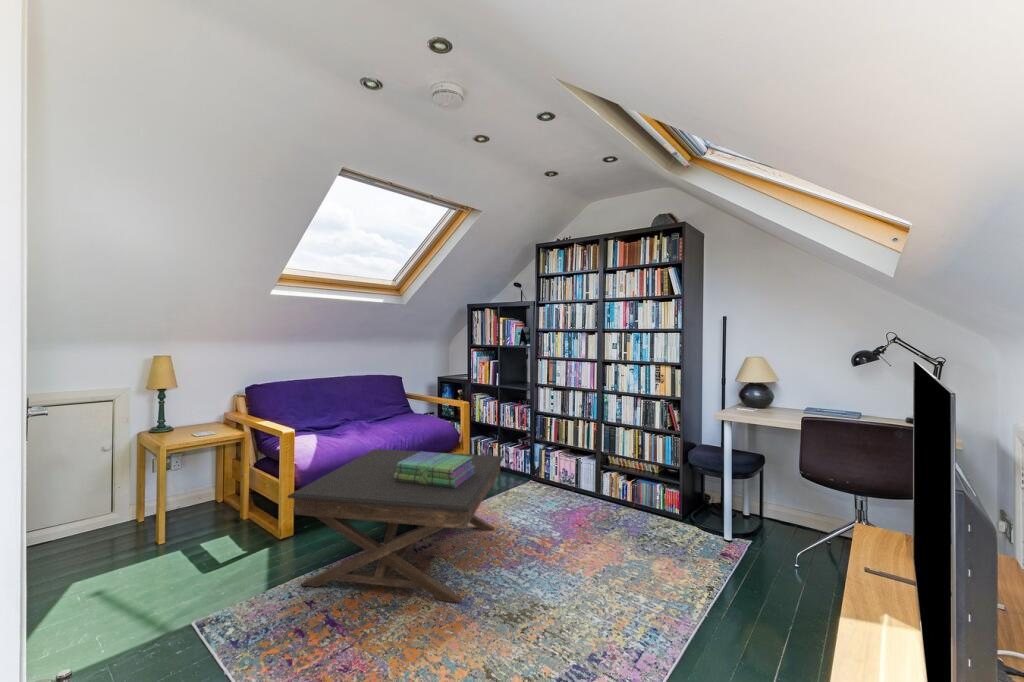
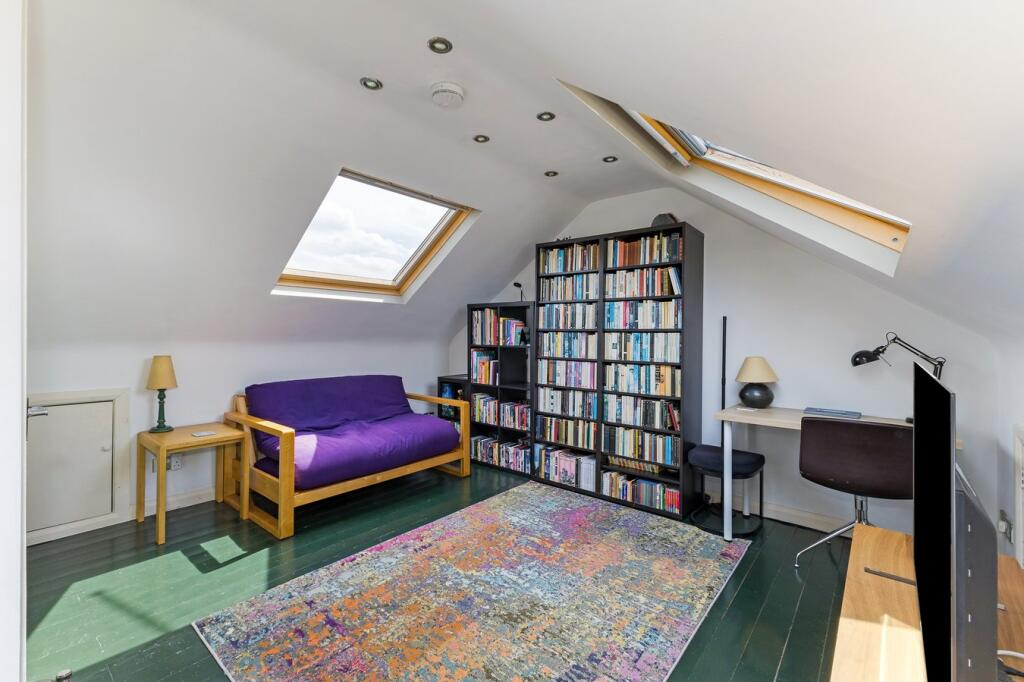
- stack of books (435, 468)
- coffee table (410, 512)
